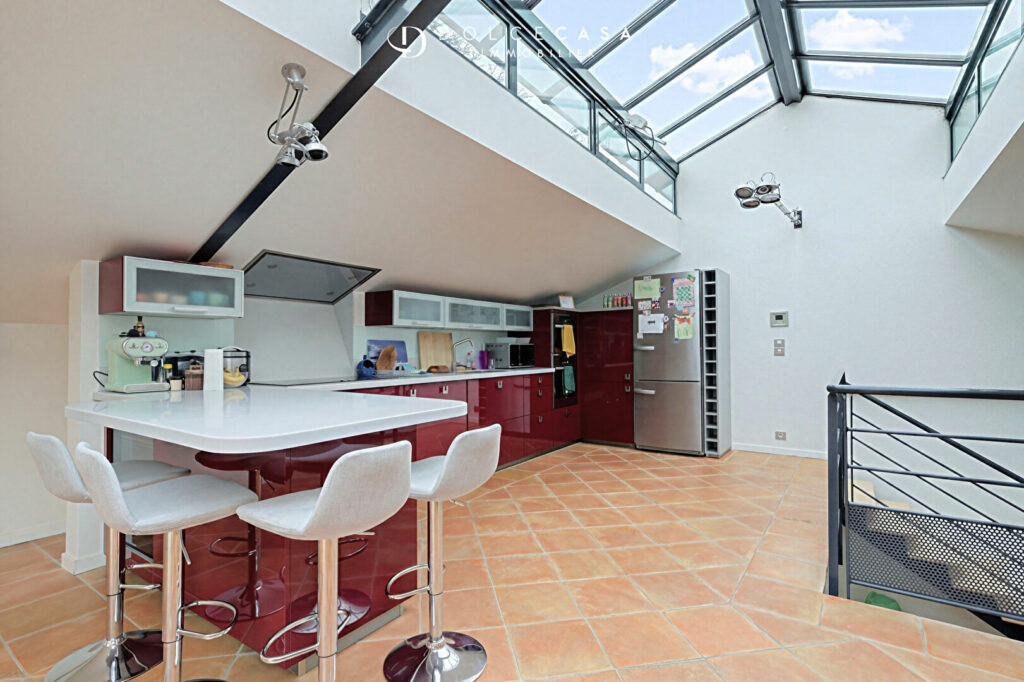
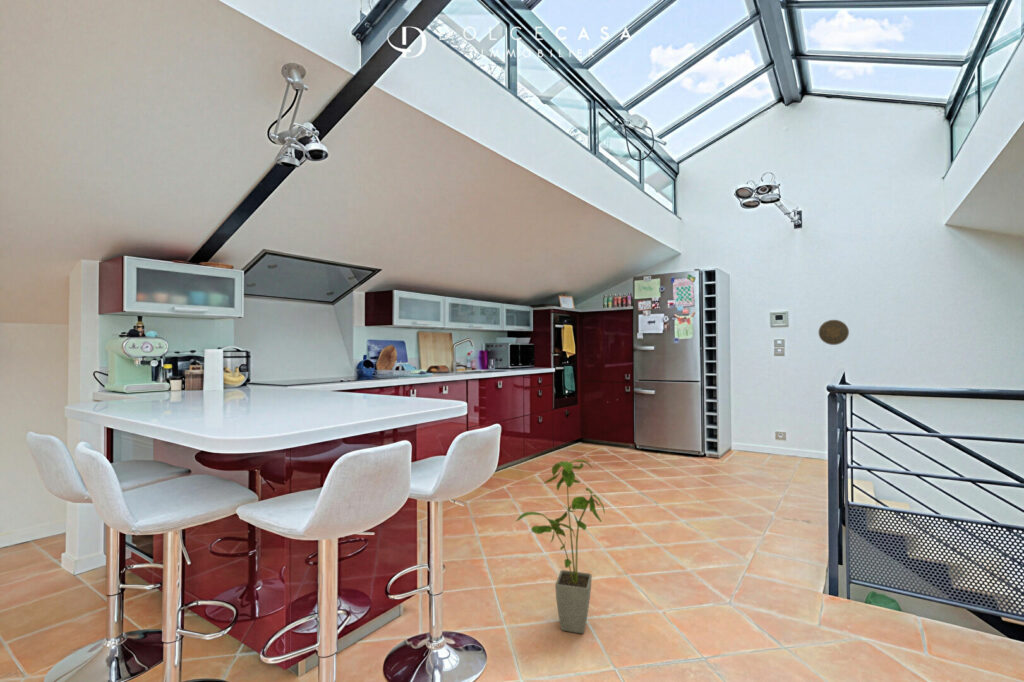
+ decorative plate (833, 332)
+ house plant (562, 542)
